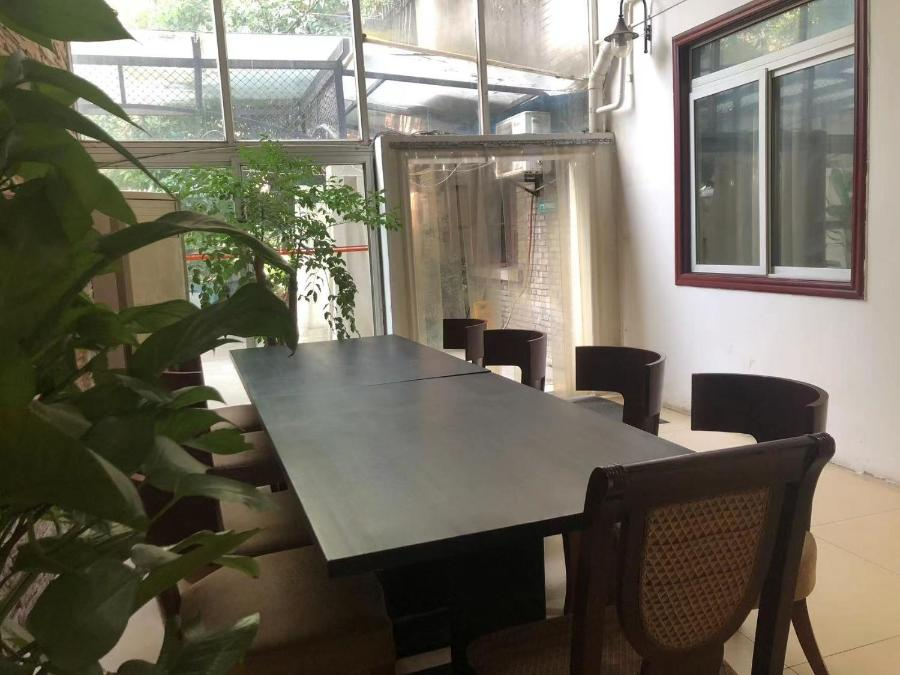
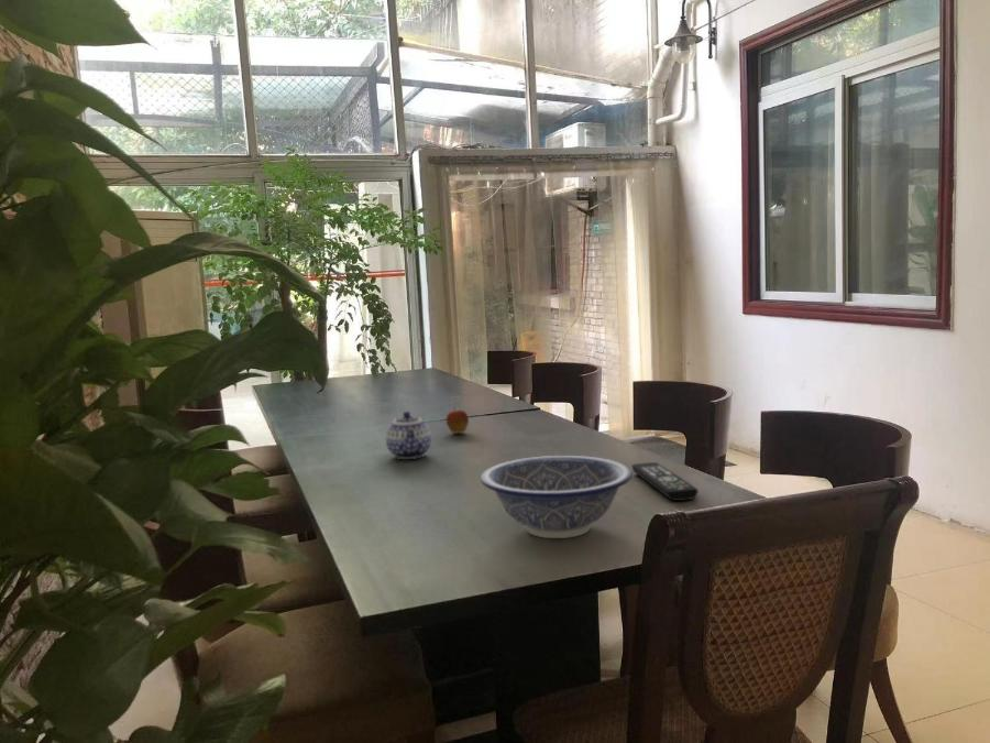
+ decorative bowl (557, 500)
+ teapot (408, 434)
+ remote control (662, 480)
+ fruit (457, 419)
